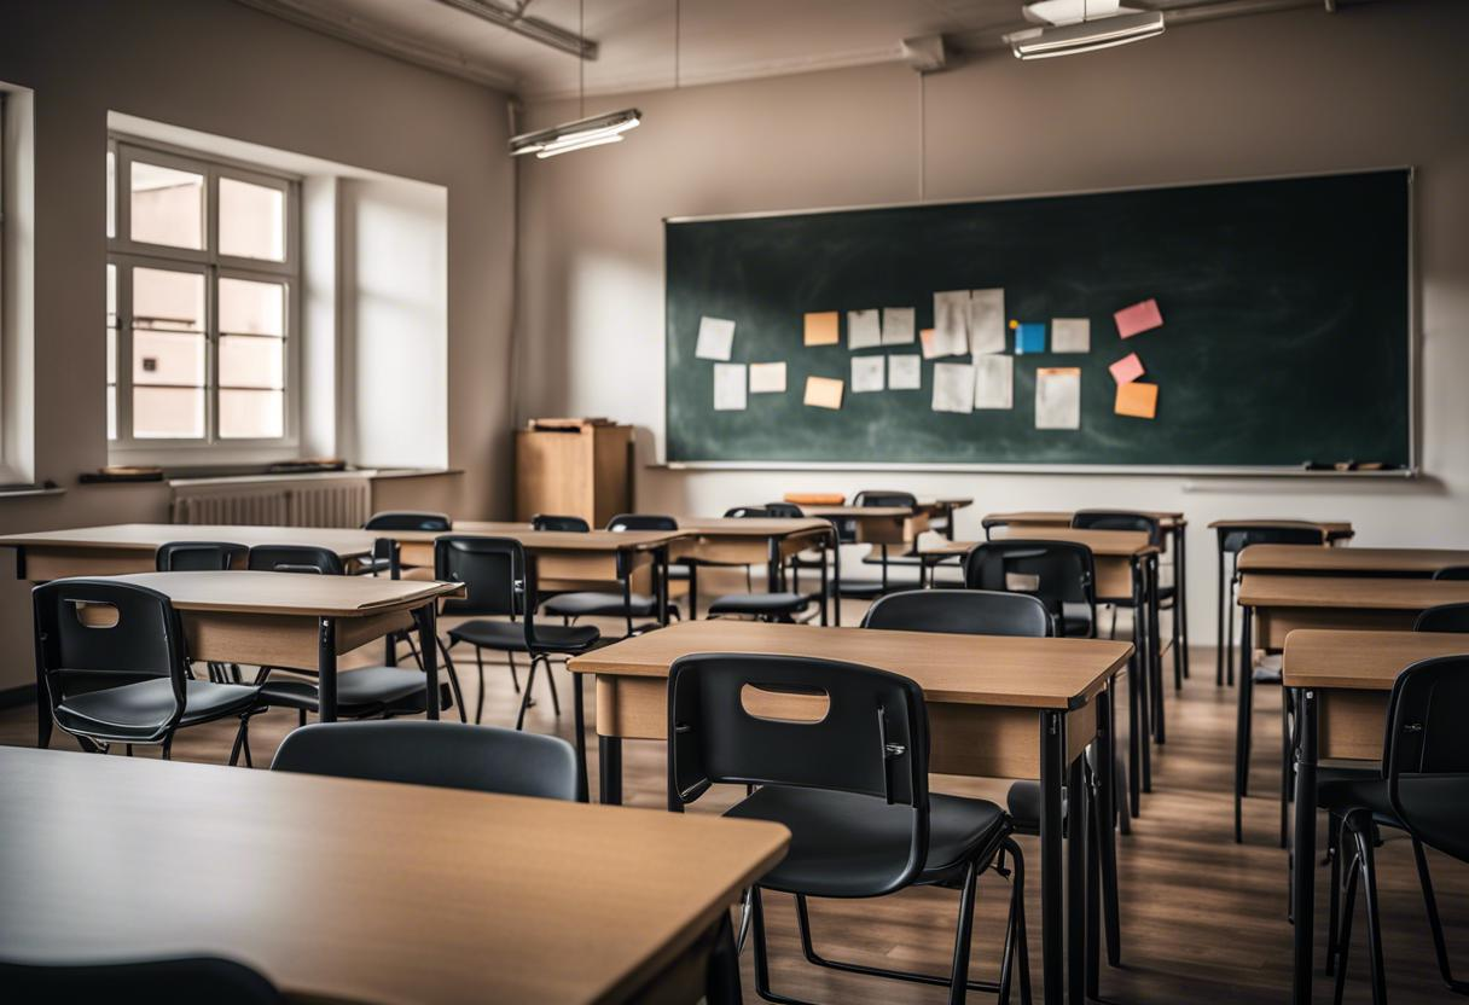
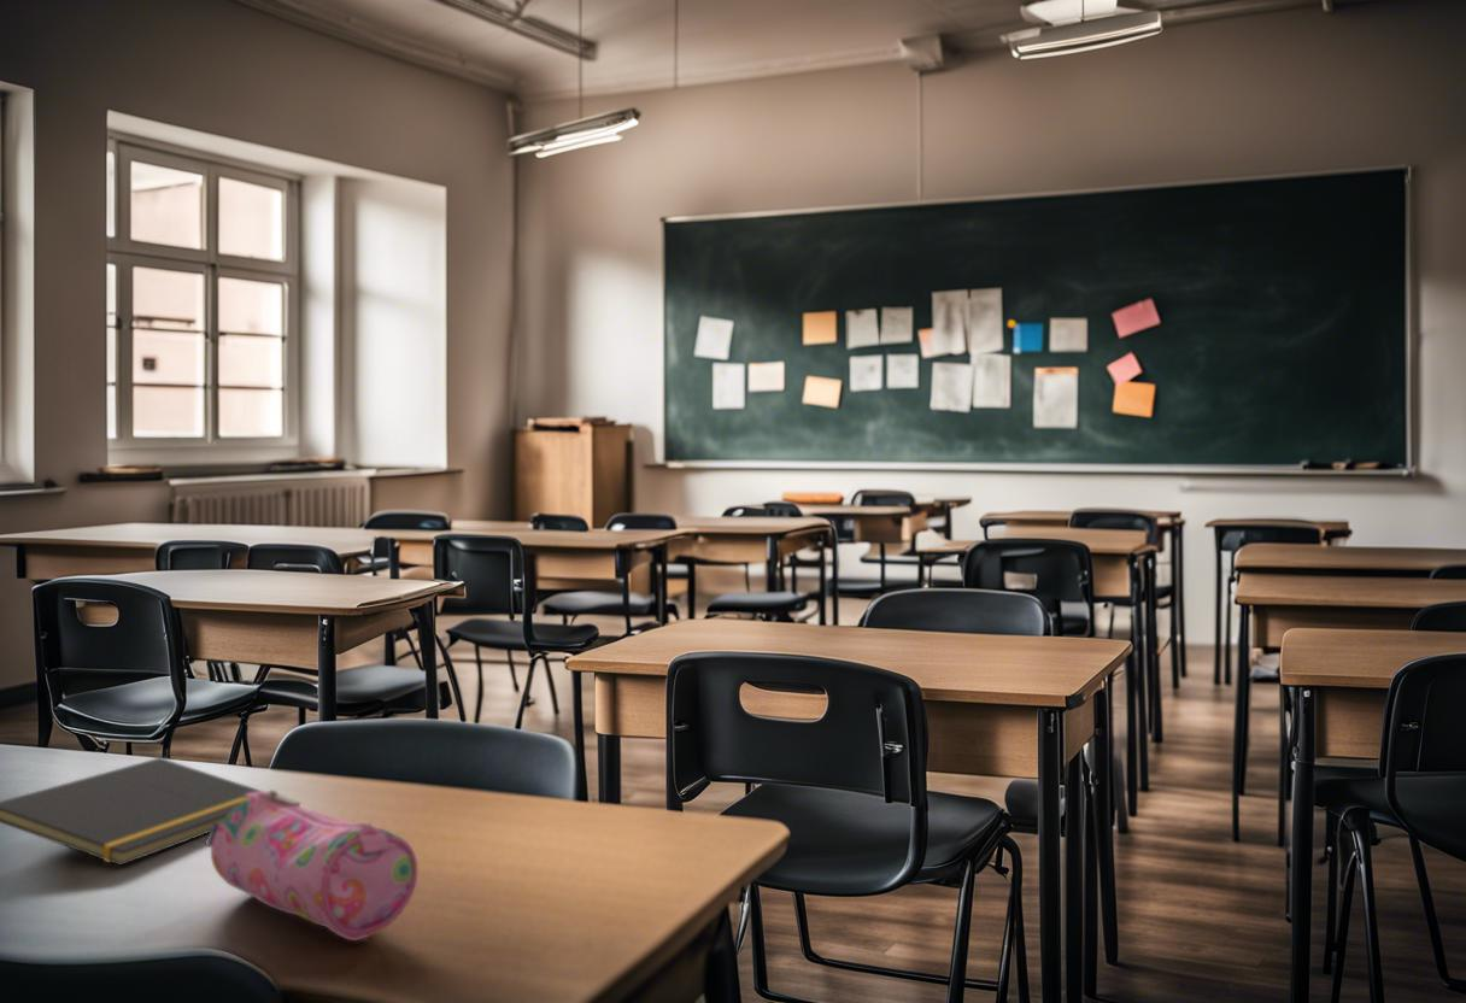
+ notepad (141, 805)
+ pencil case (309, 858)
